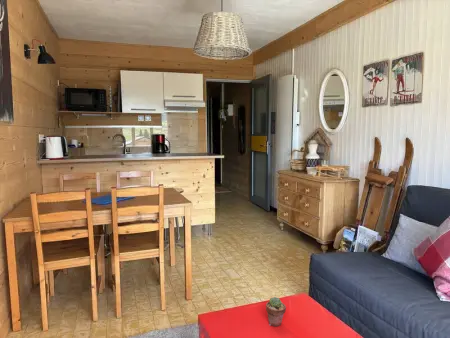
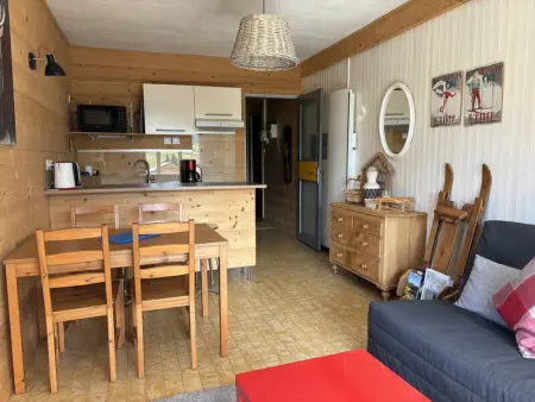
- potted succulent (275, 310)
